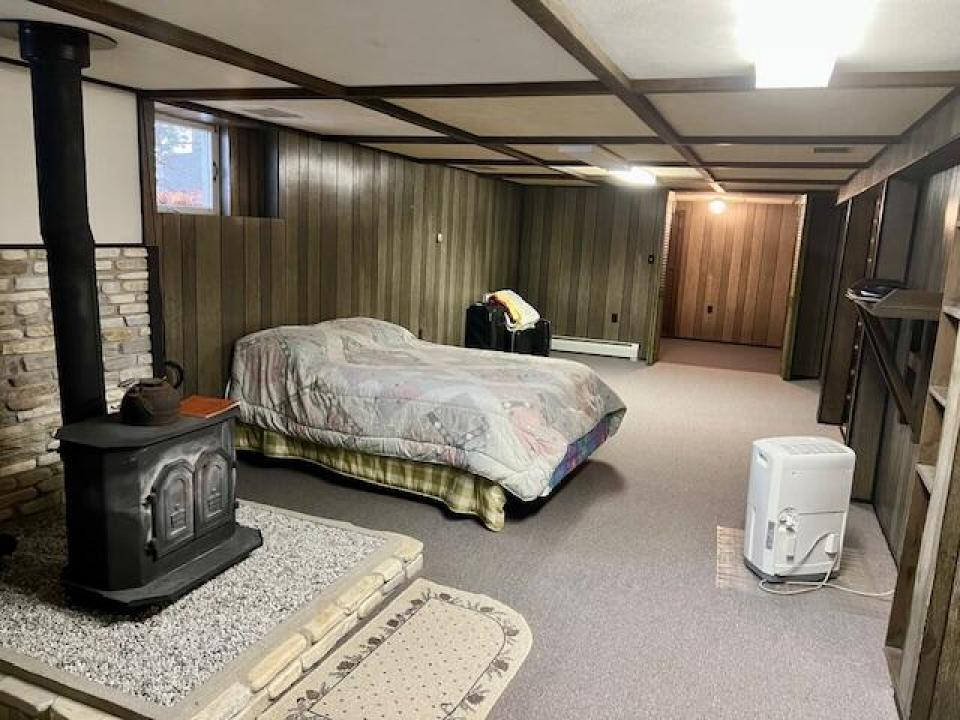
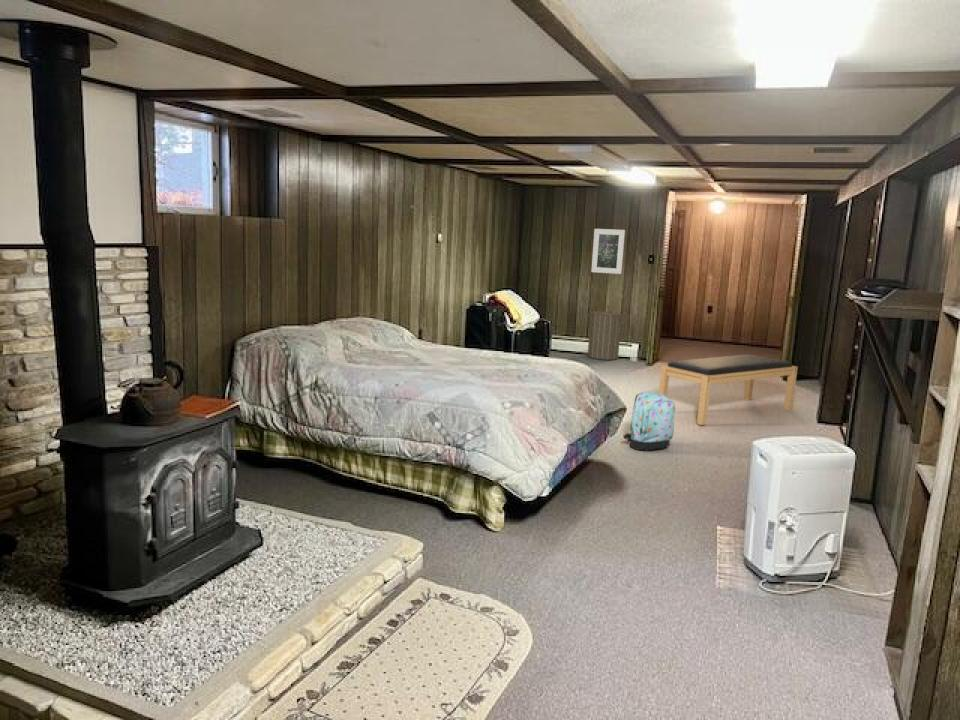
+ backpack (653, 420)
+ bench (729, 381)
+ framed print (607, 251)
+ laundry hamper (604, 331)
